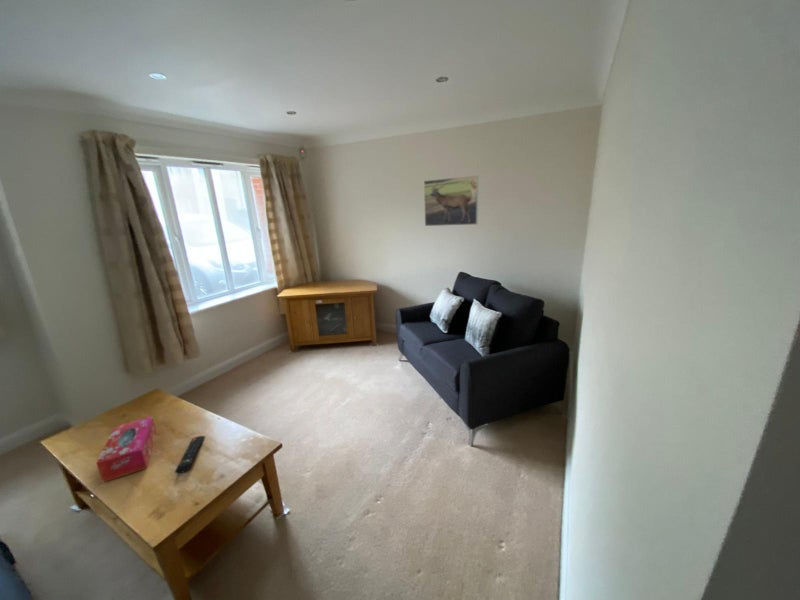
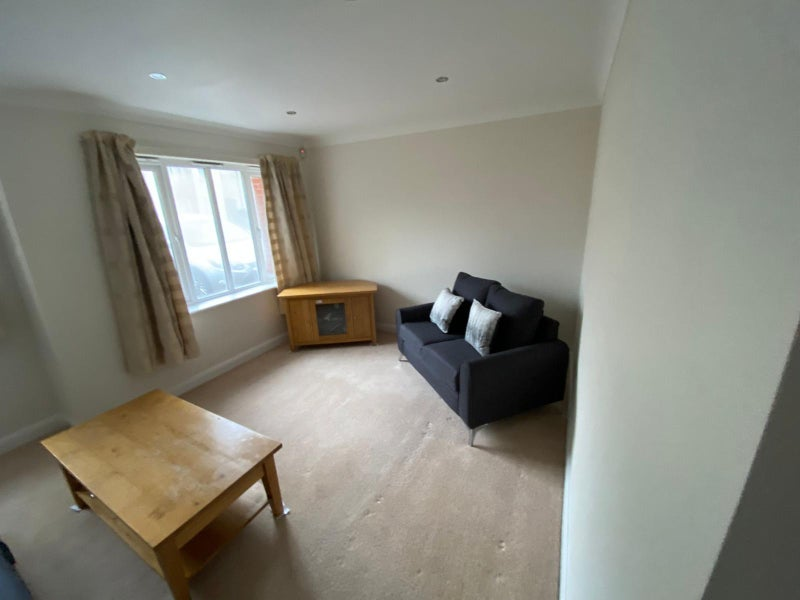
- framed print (450, 202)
- tissue box (129, 446)
- remote control (191, 453)
